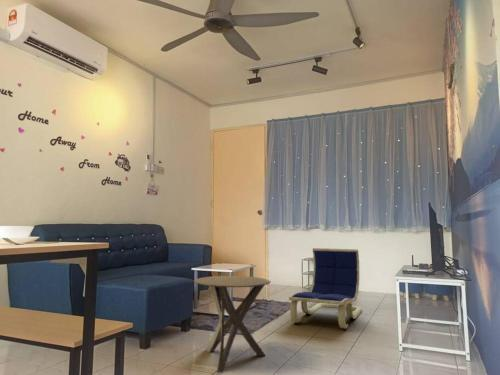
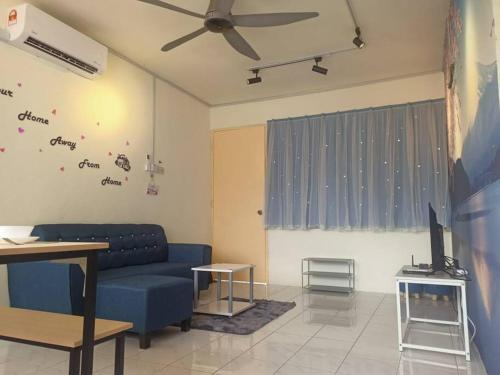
- lounge chair (328, 283)
- side table (231, 318)
